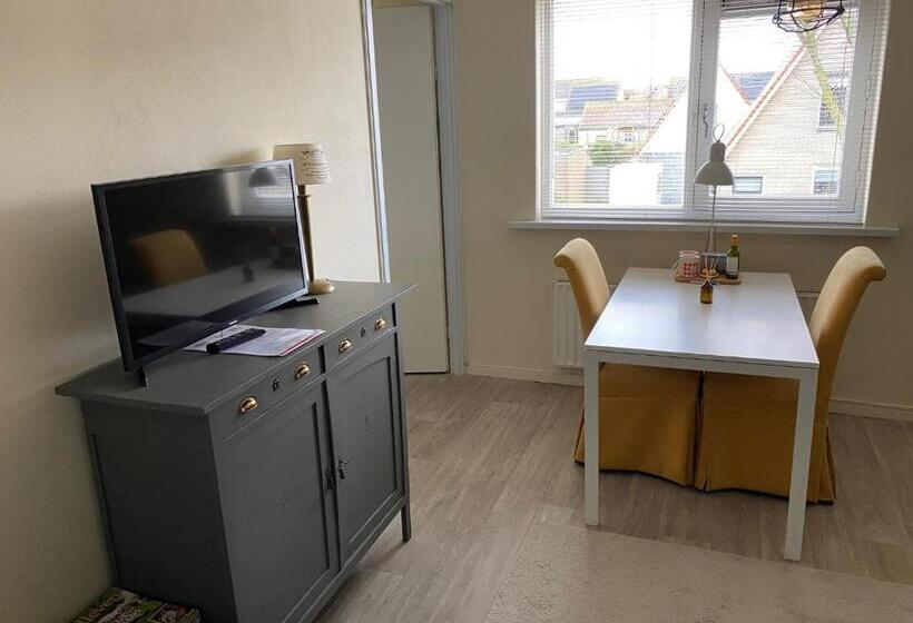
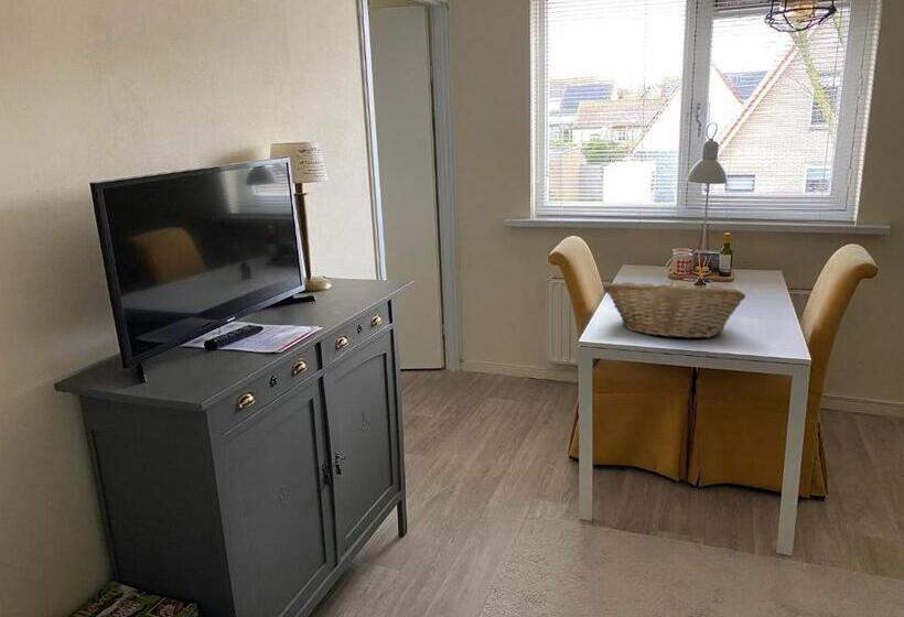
+ fruit basket (671, 302)
